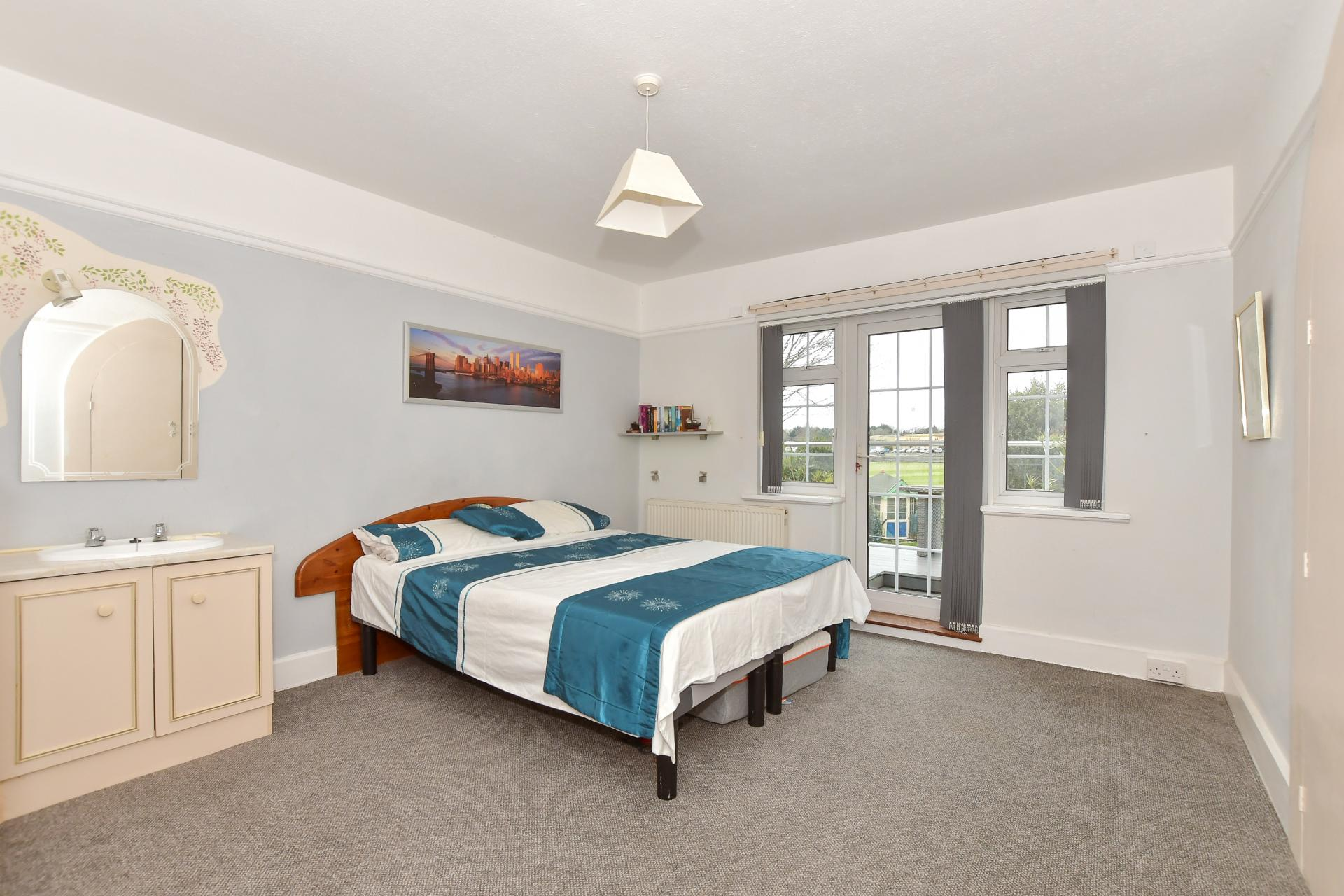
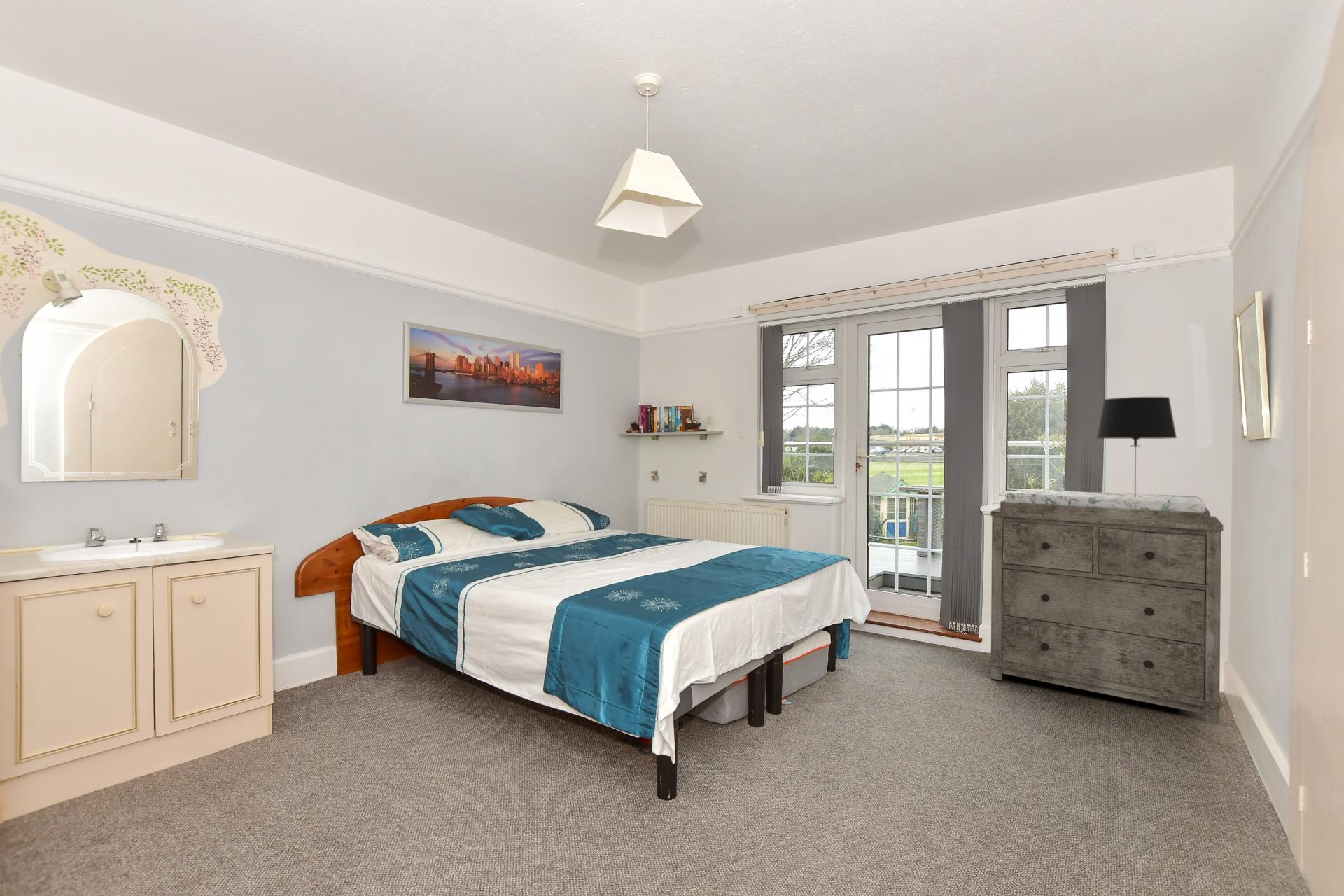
+ table lamp (1135, 447)
+ dresser (1099, 590)
